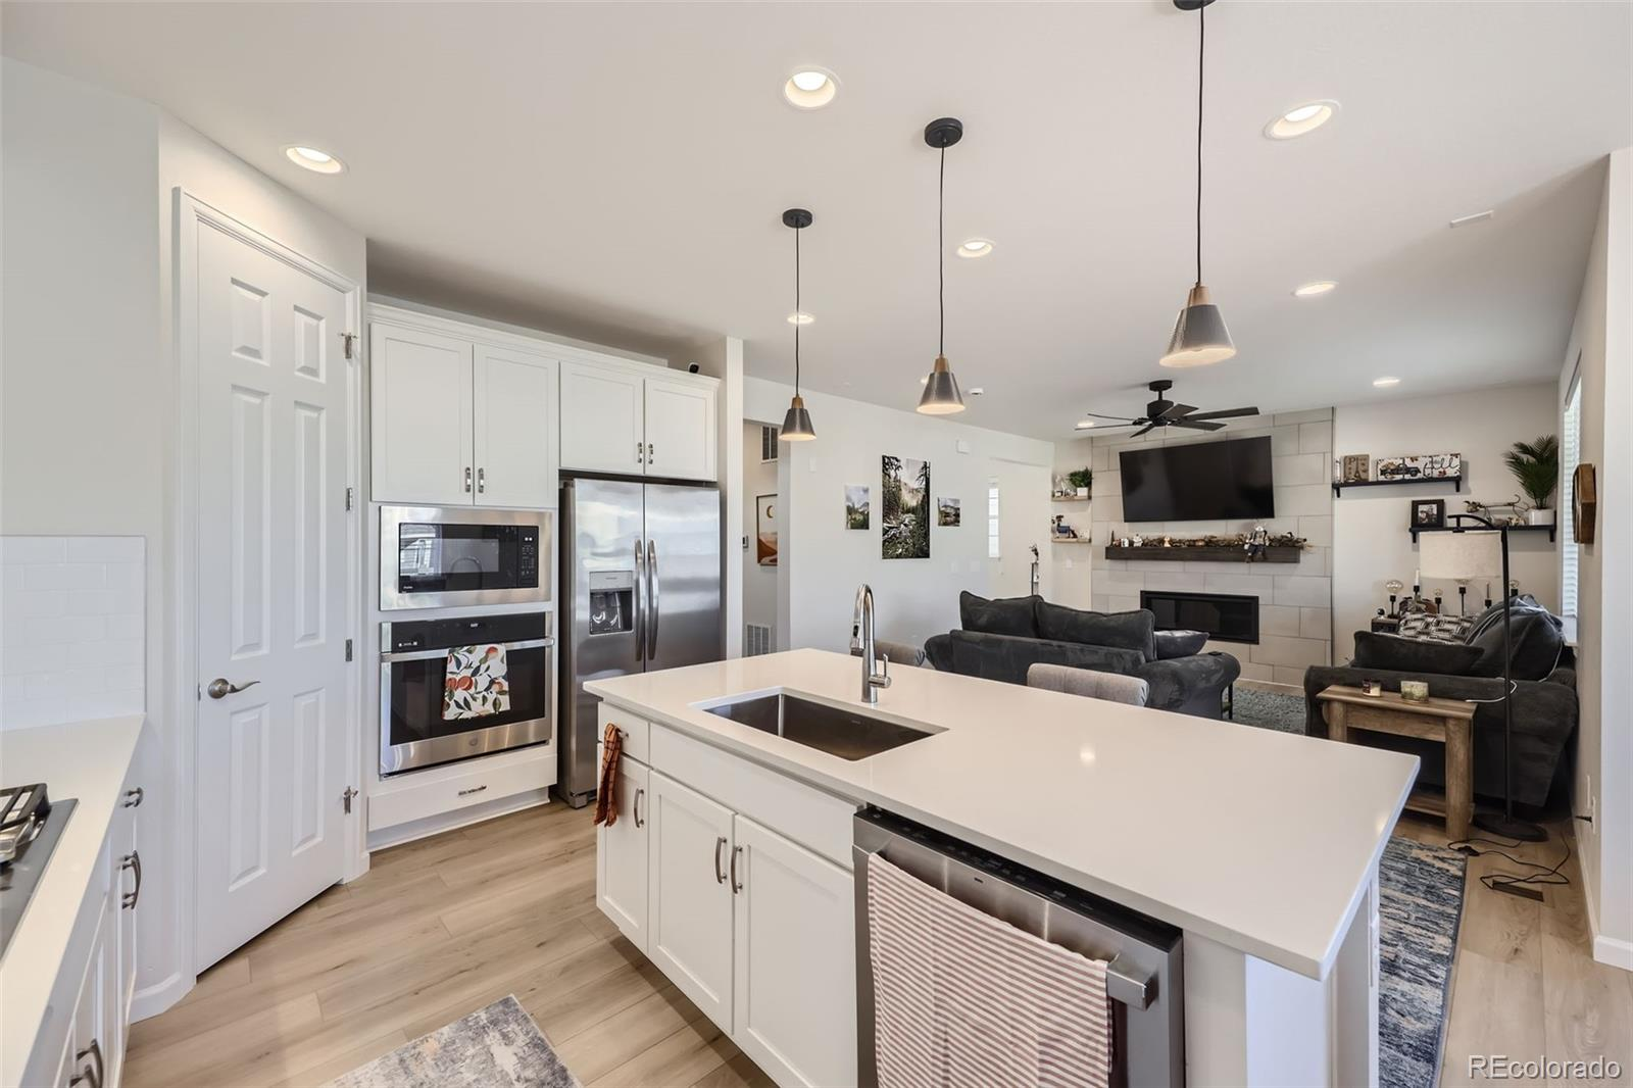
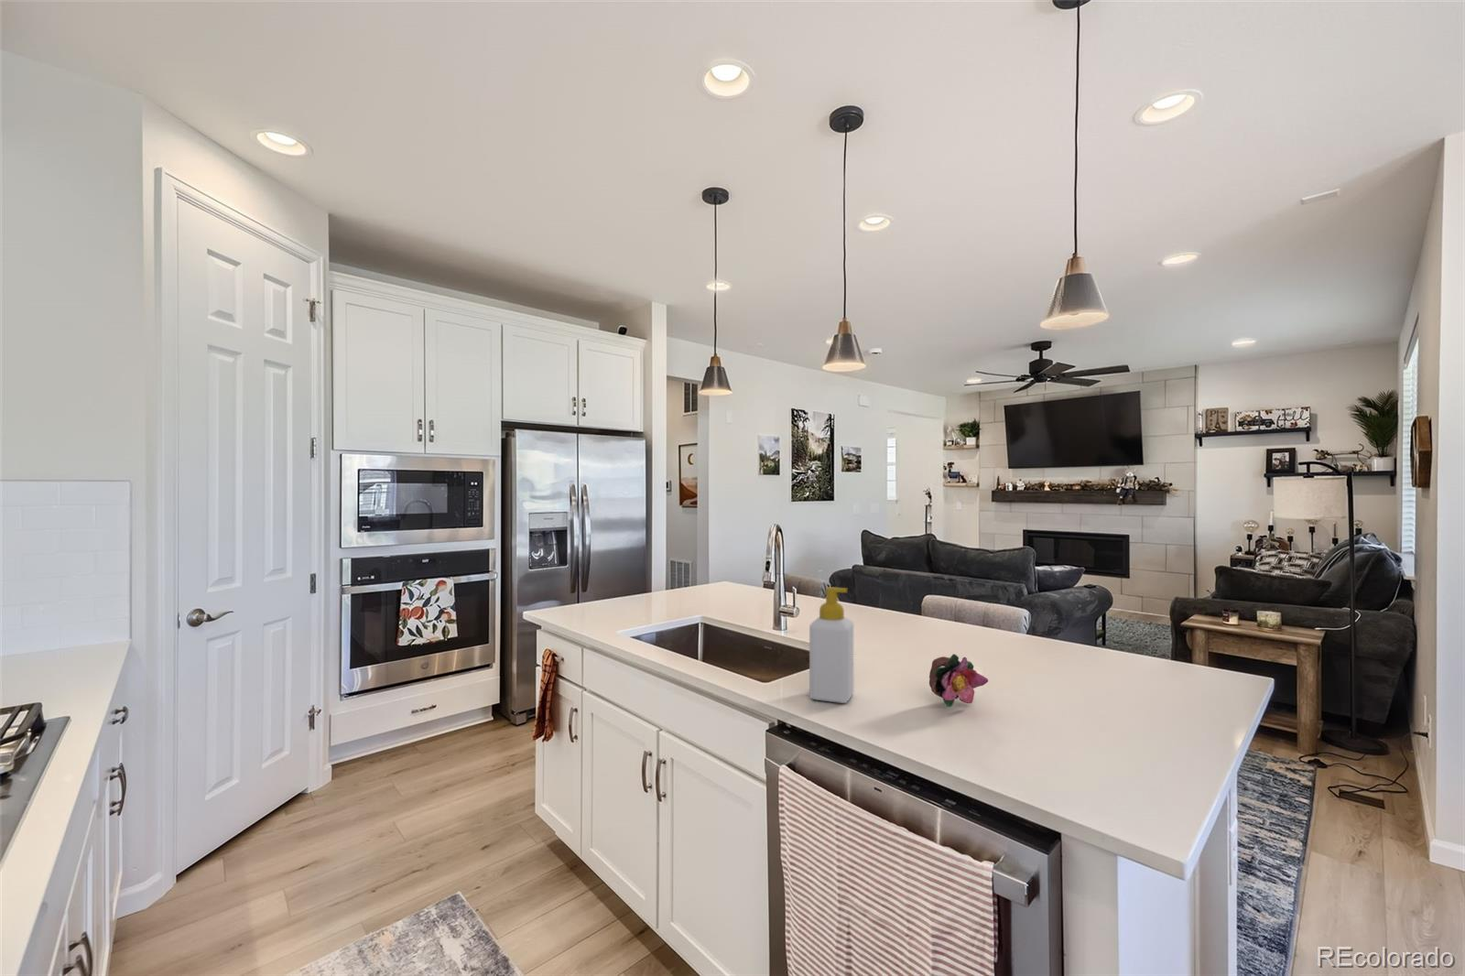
+ soap bottle (831, 642)
+ flower (955, 680)
